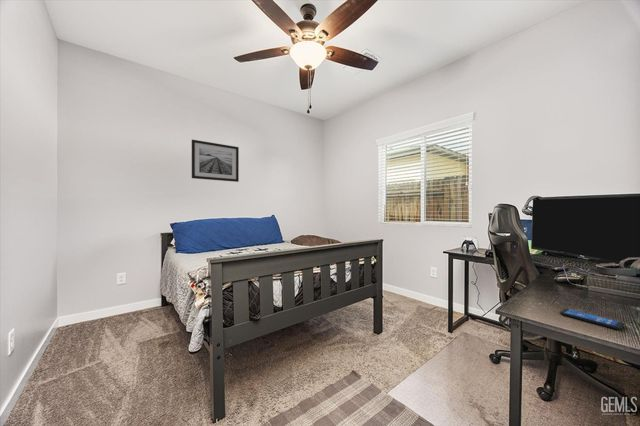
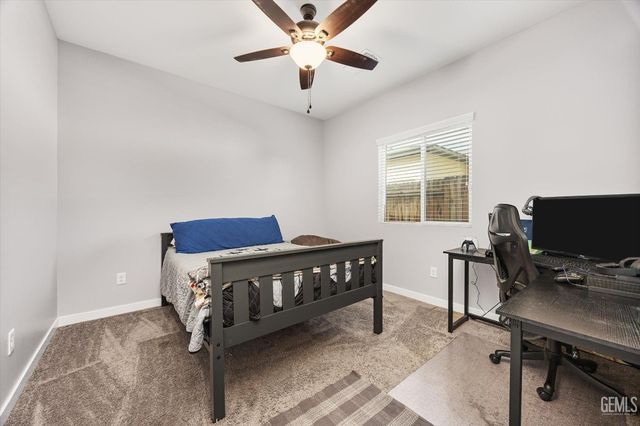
- smartphone (590, 318)
- wall art (216, 161)
